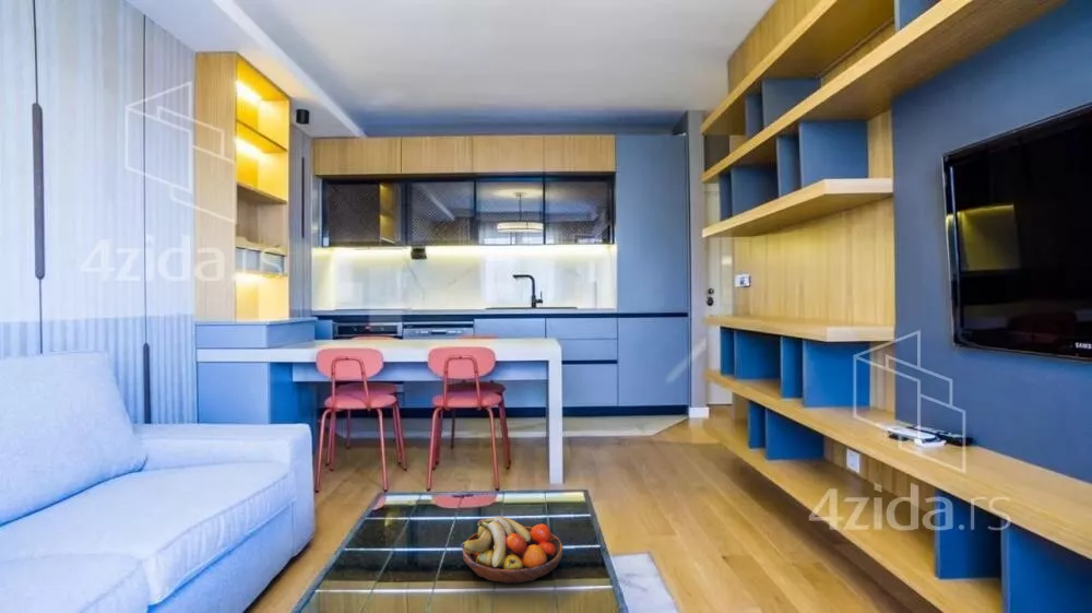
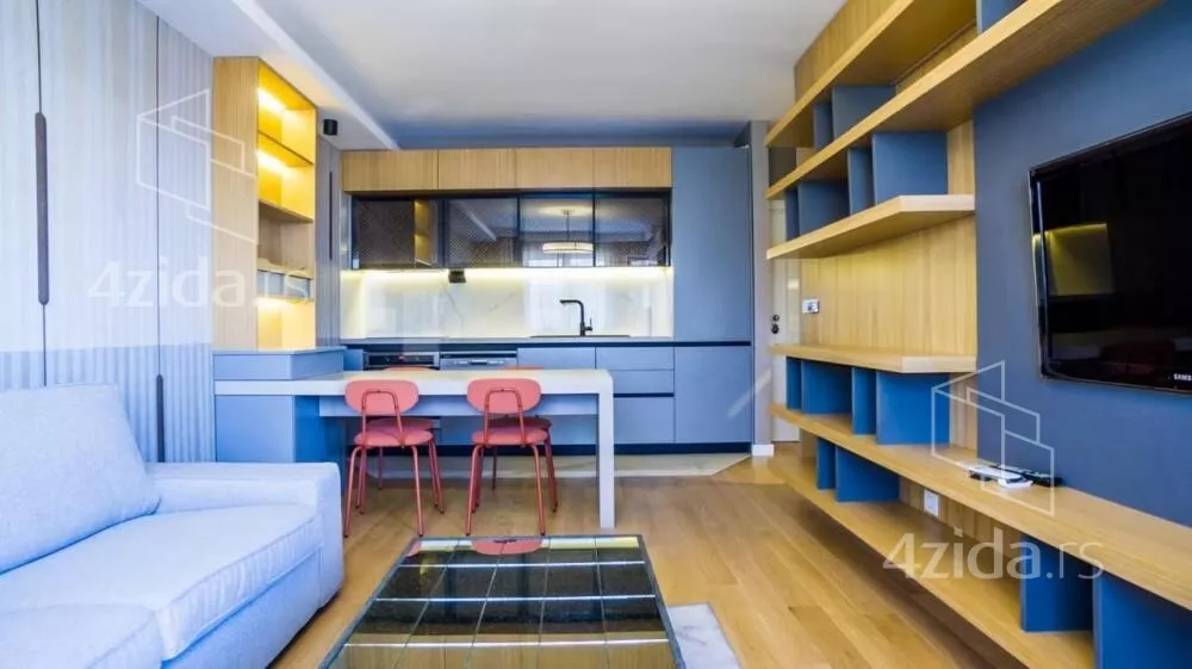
- fruit bowl (512, 542)
